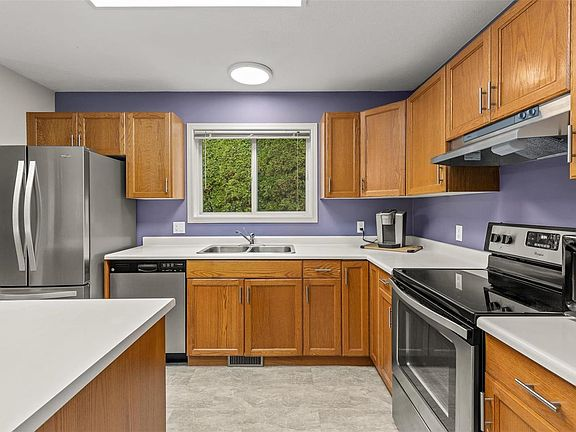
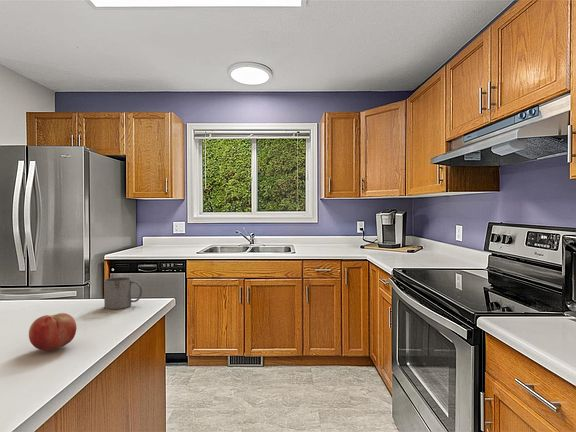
+ fruit (53, 331)
+ mug (123, 292)
